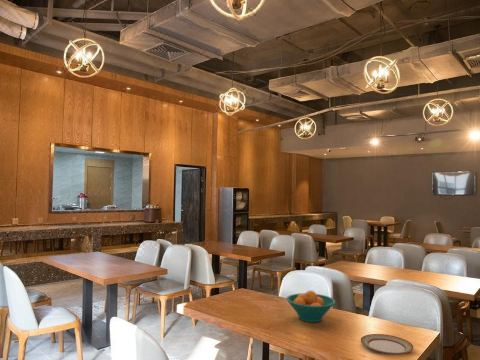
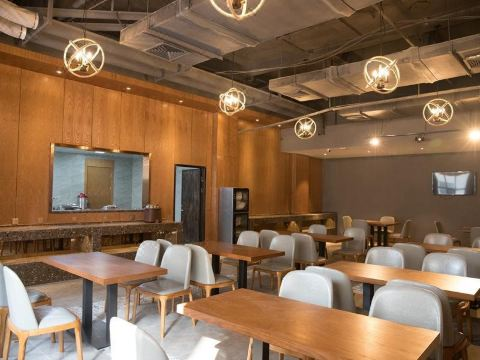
- fruit bowl (310, 304)
- plate (386, 345)
